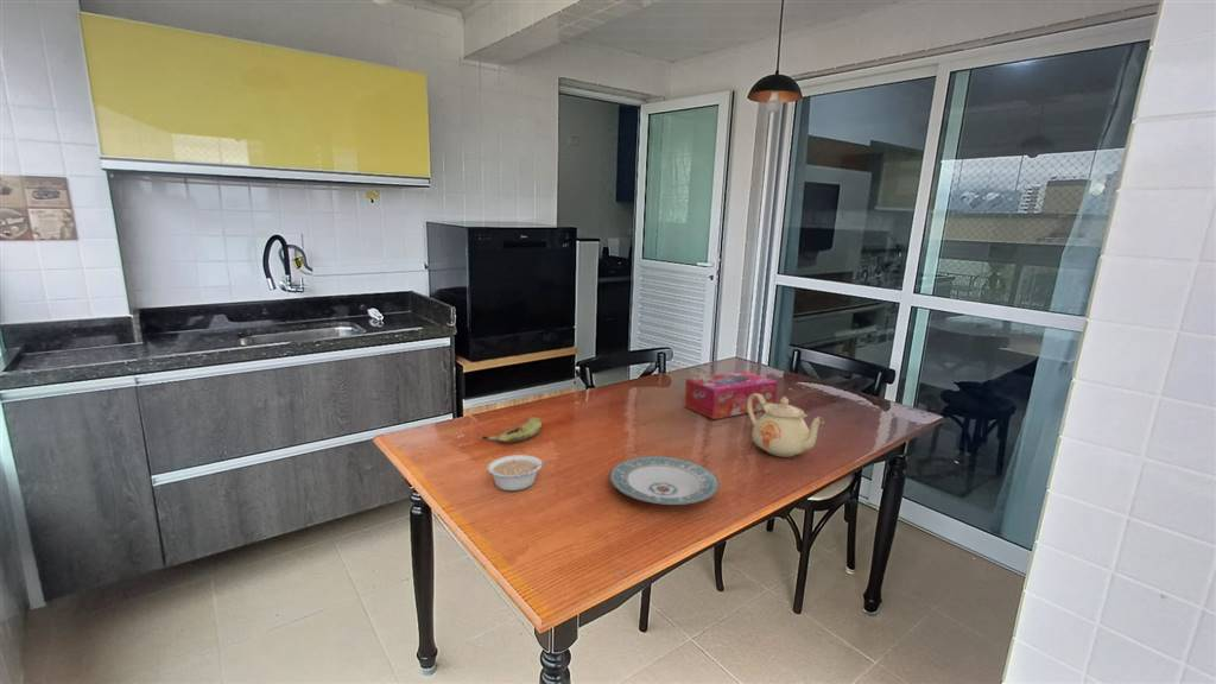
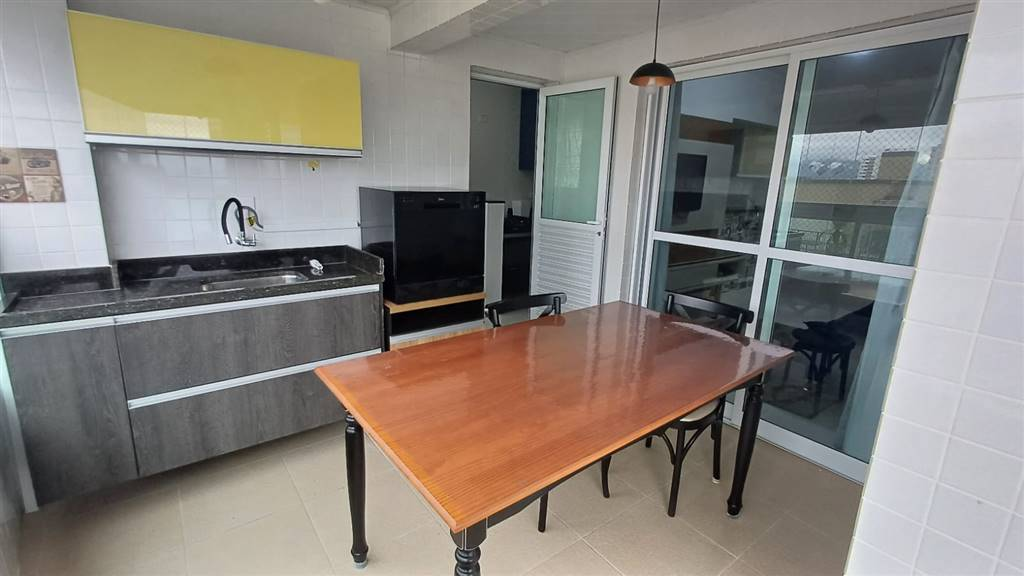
- tissue box (730, 393)
- fruit (517, 430)
- plate (663, 483)
- teapot (781, 423)
- legume (517, 471)
